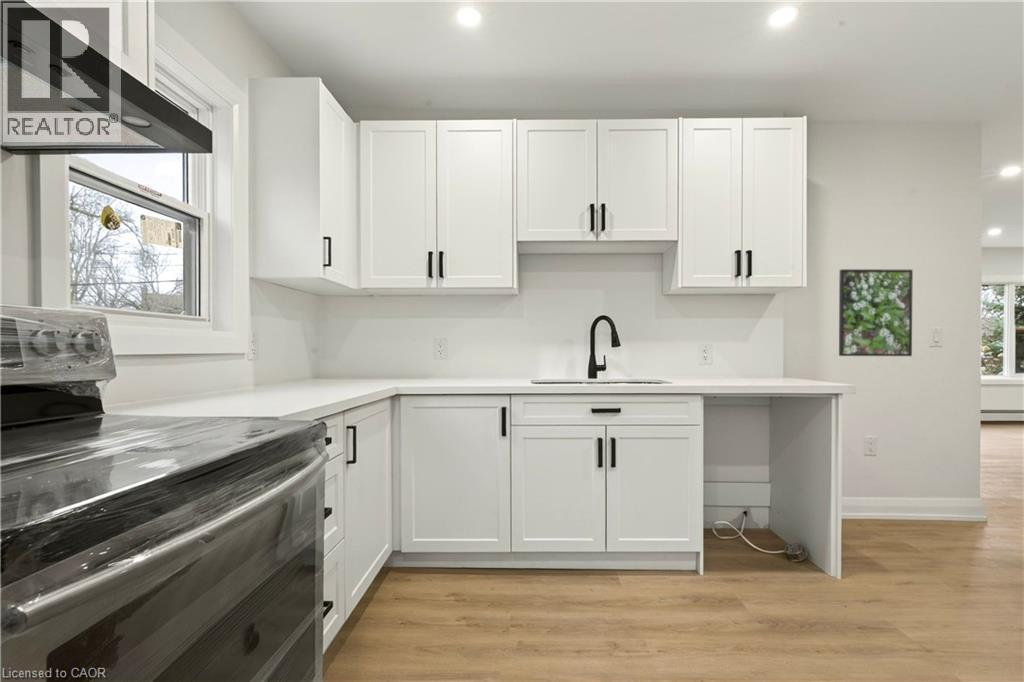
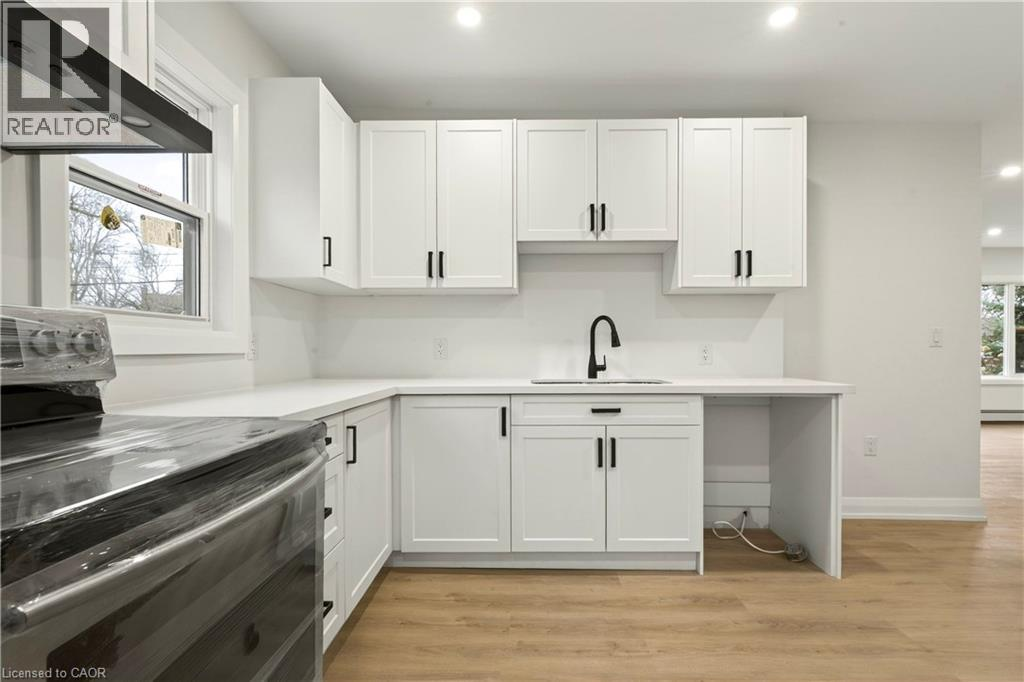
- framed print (875, 312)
